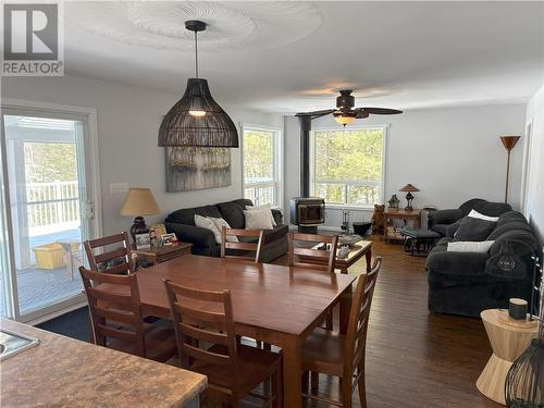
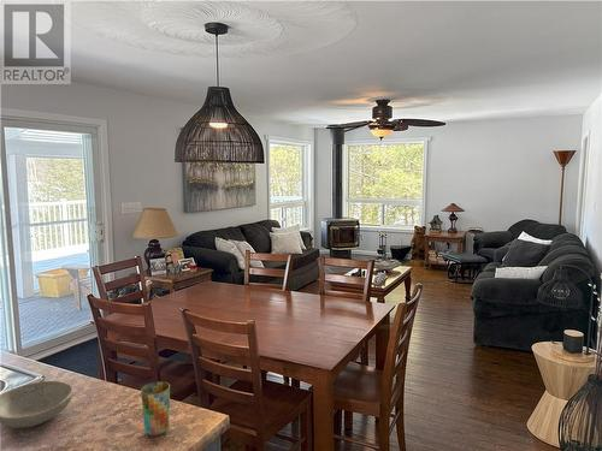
+ bowl (33, 405)
+ cup (155, 409)
